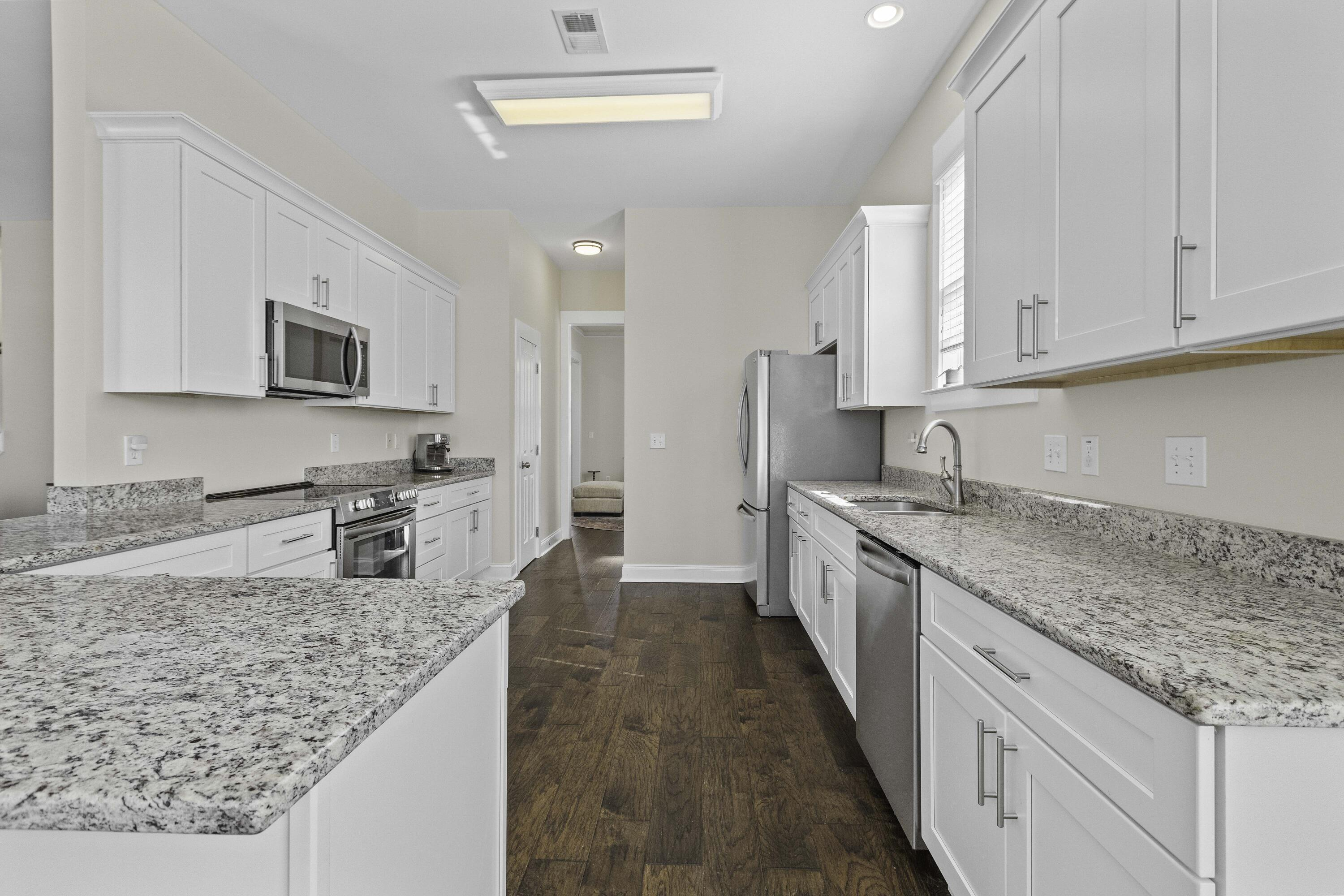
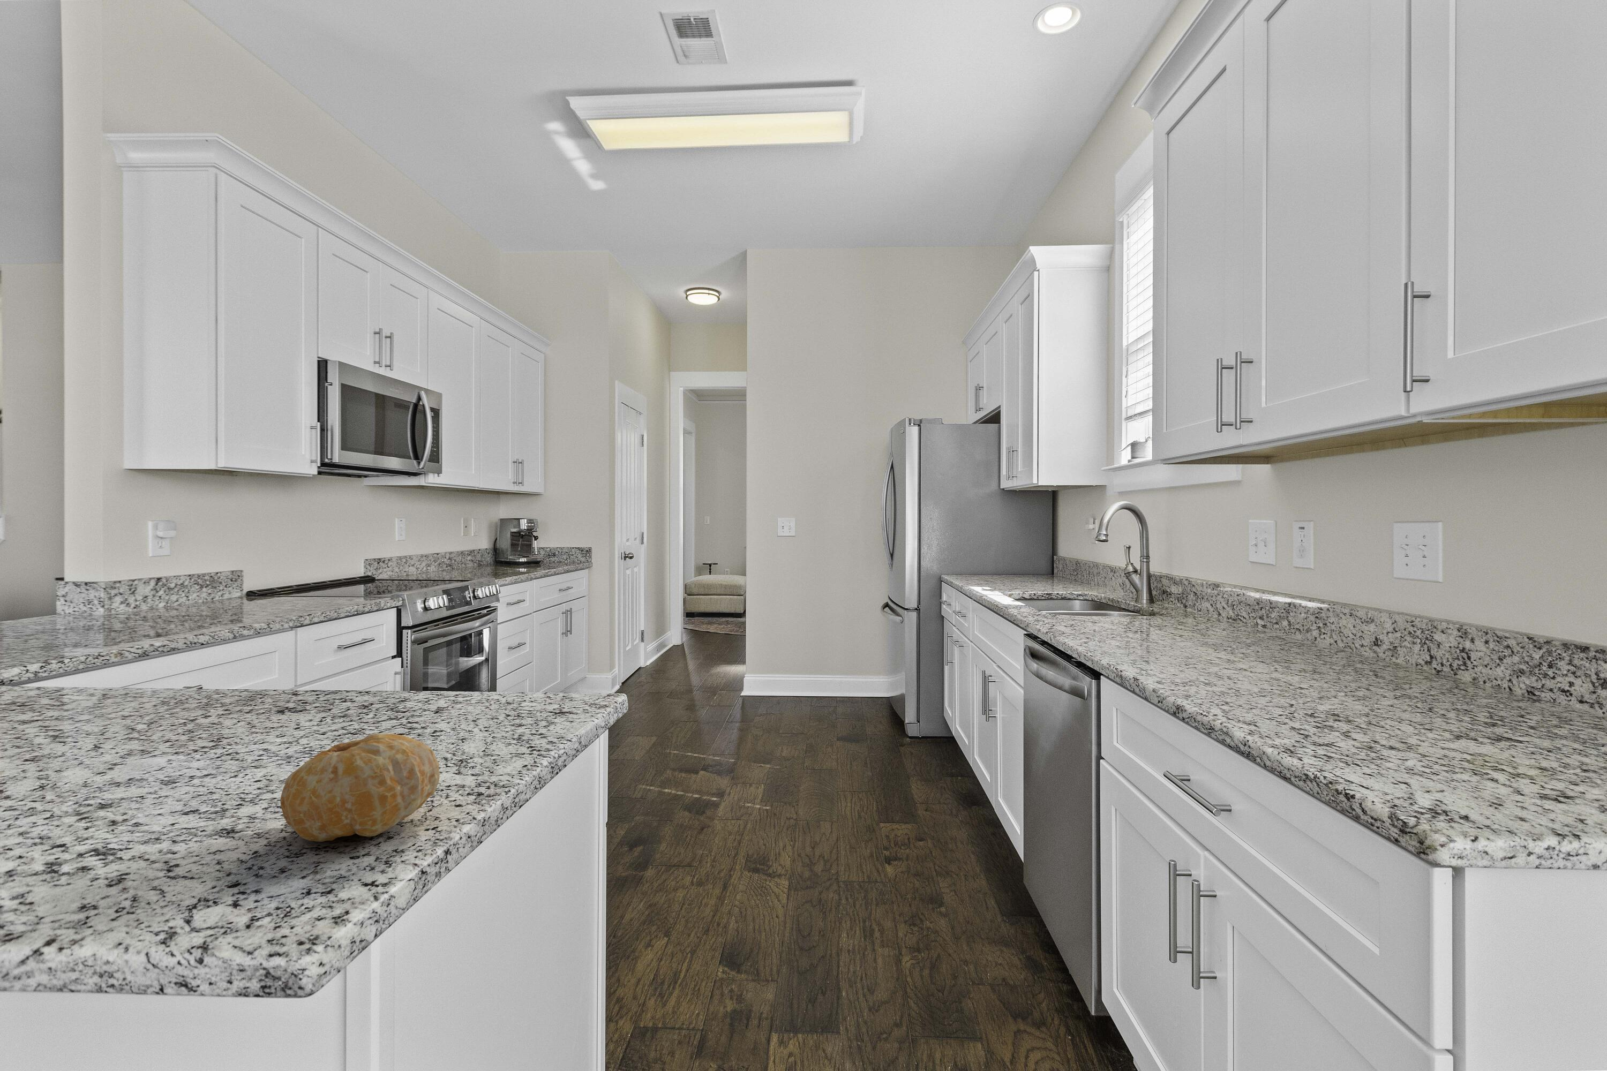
+ fruit (365, 782)
